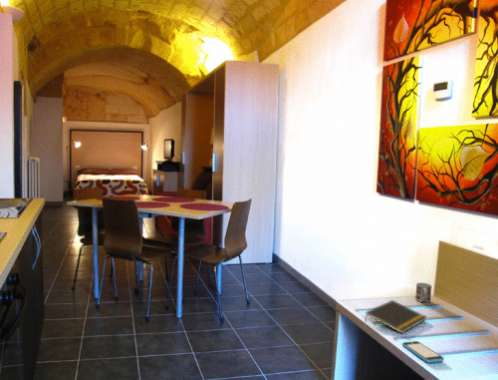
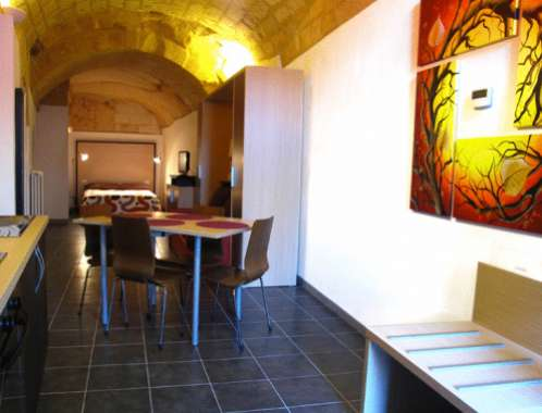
- cup (424, 293)
- smartphone (422, 351)
- notepad (396, 315)
